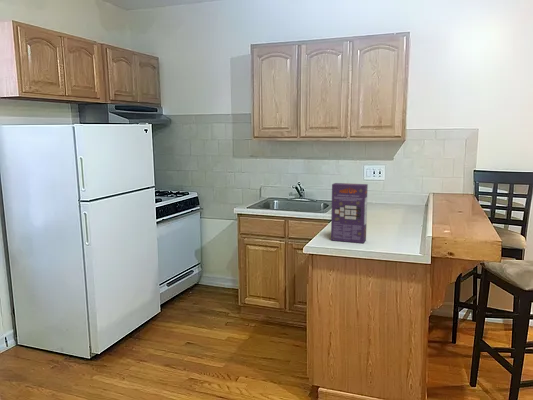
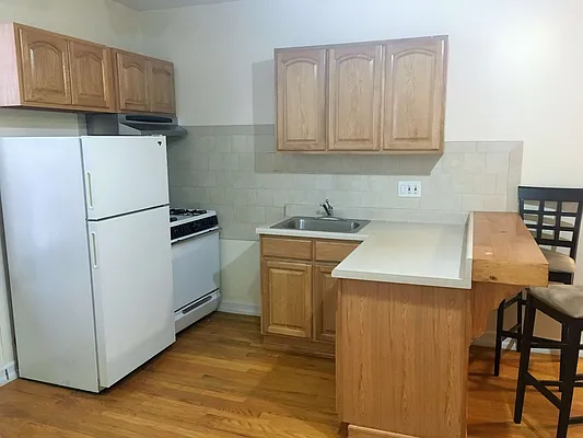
- cereal box (349, 212)
